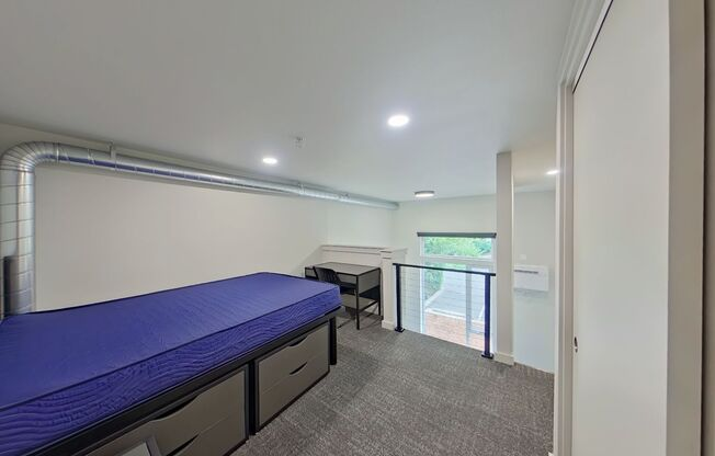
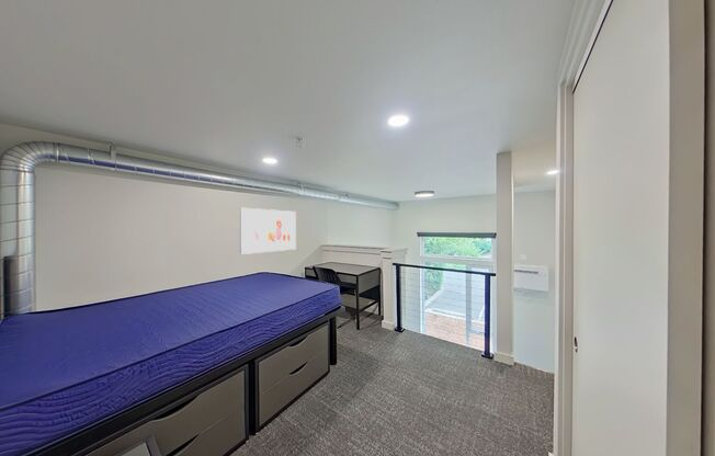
+ wall art (270, 230)
